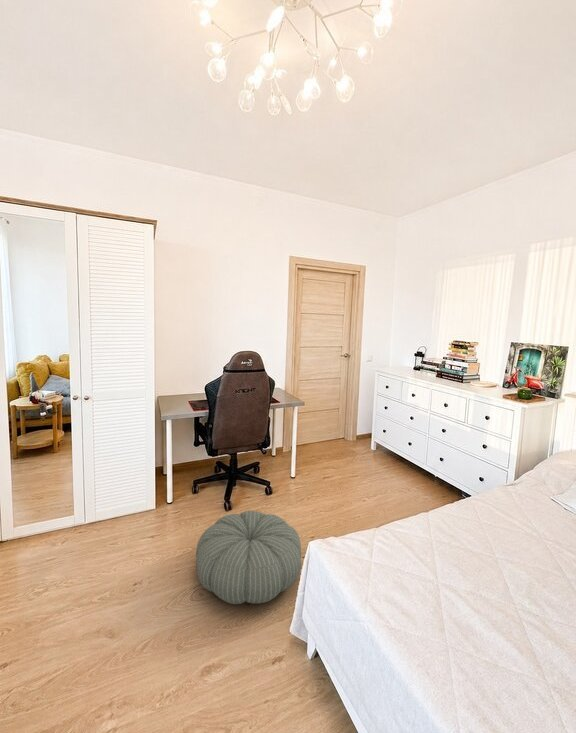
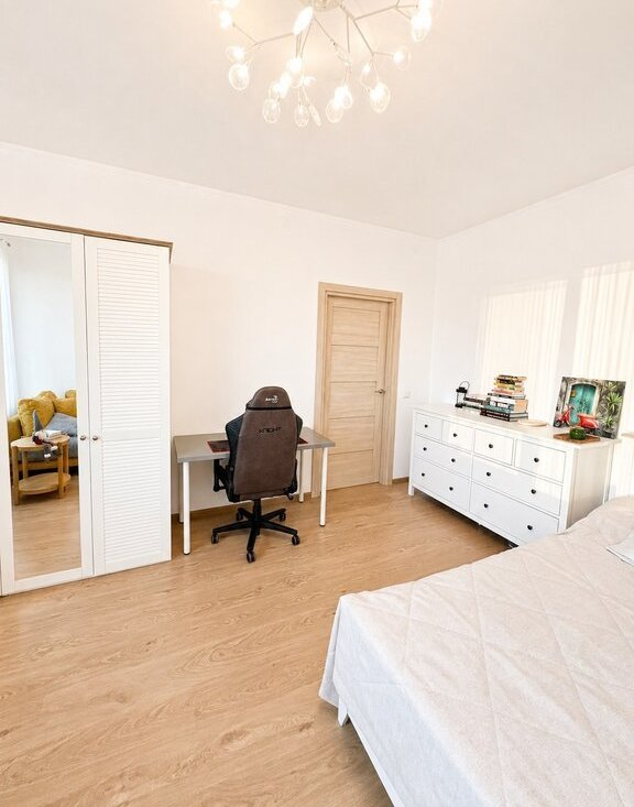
- pouf (250, 552)
